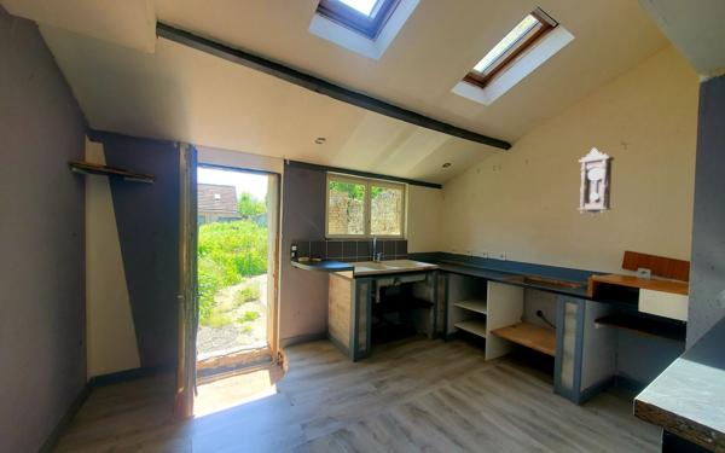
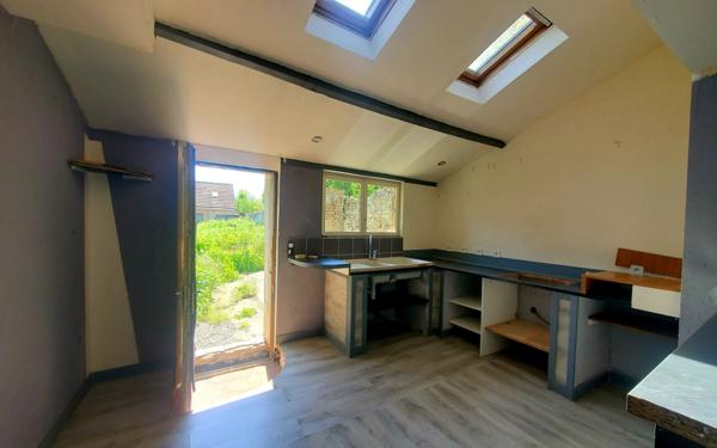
- pendulum clock (594, 182)
